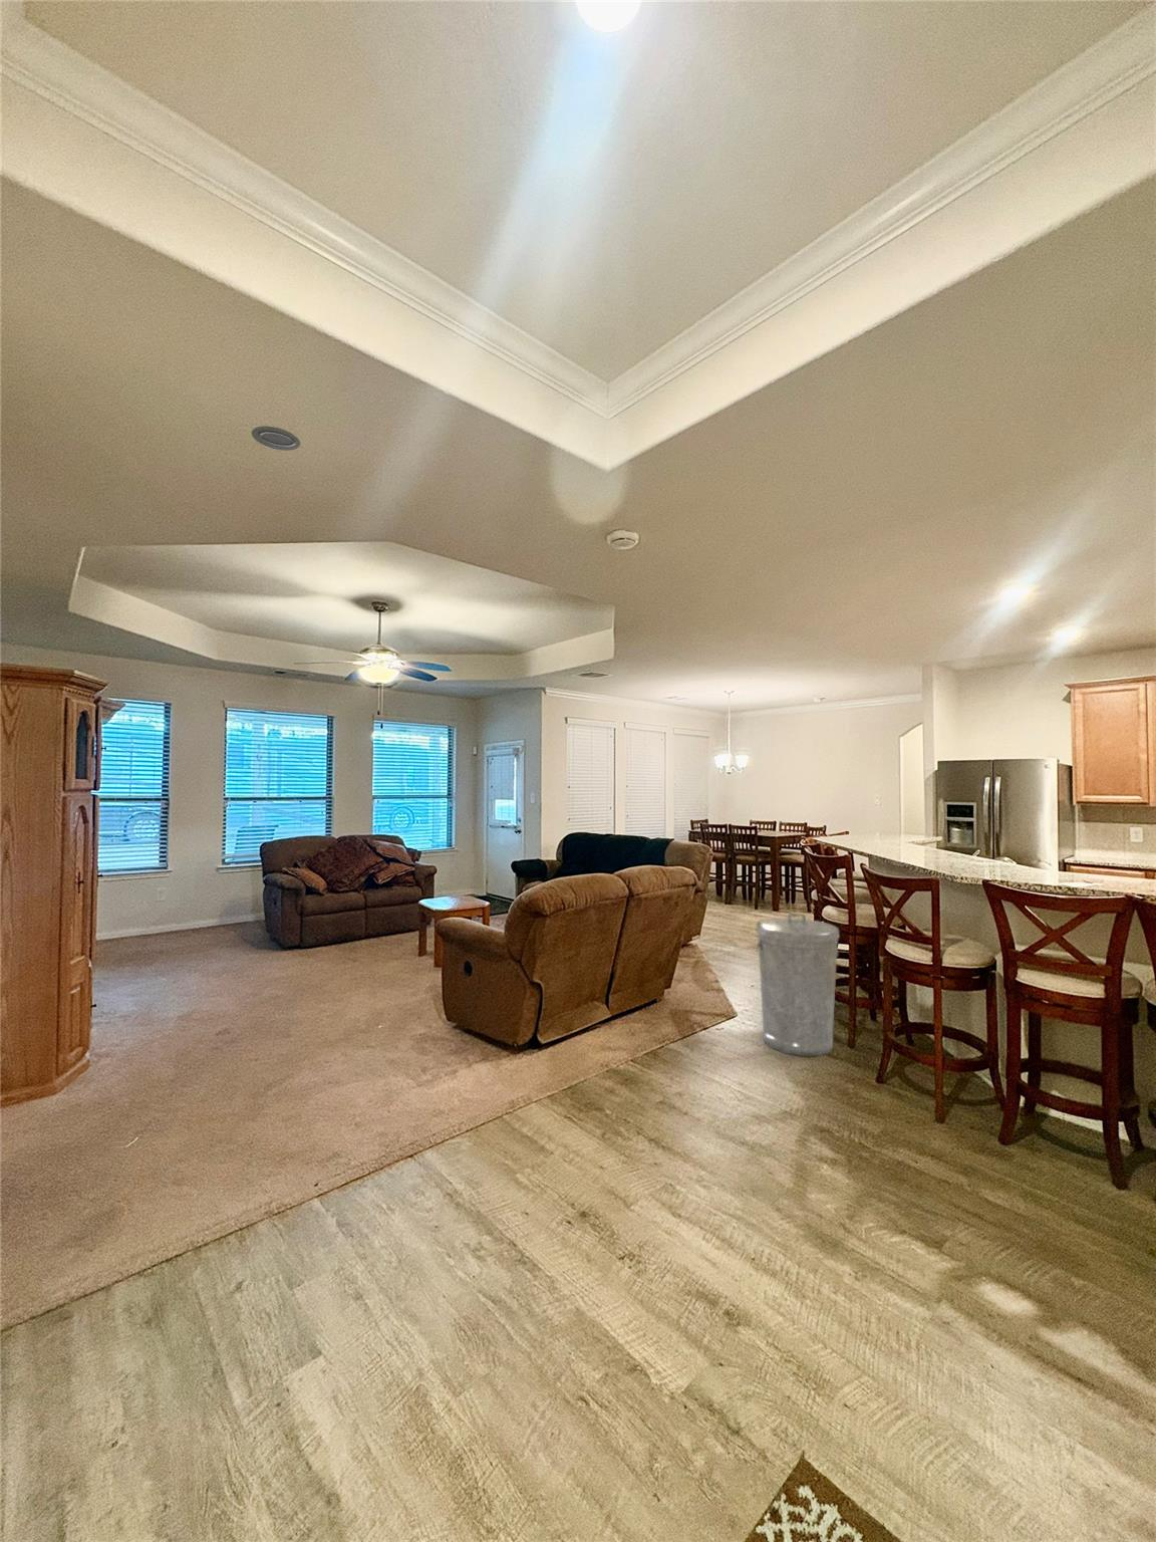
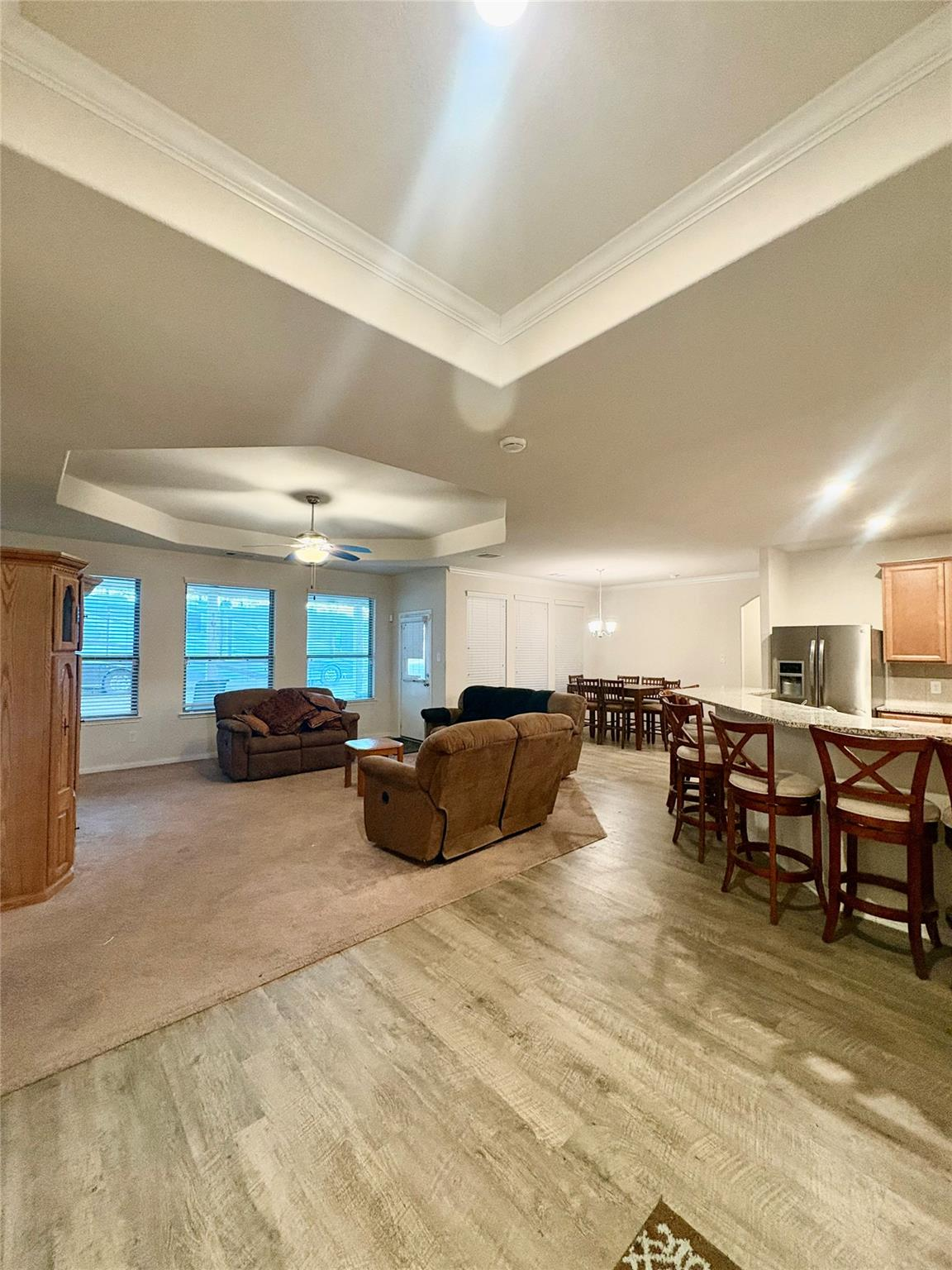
- recessed light (276, 436)
- trash can (797, 977)
